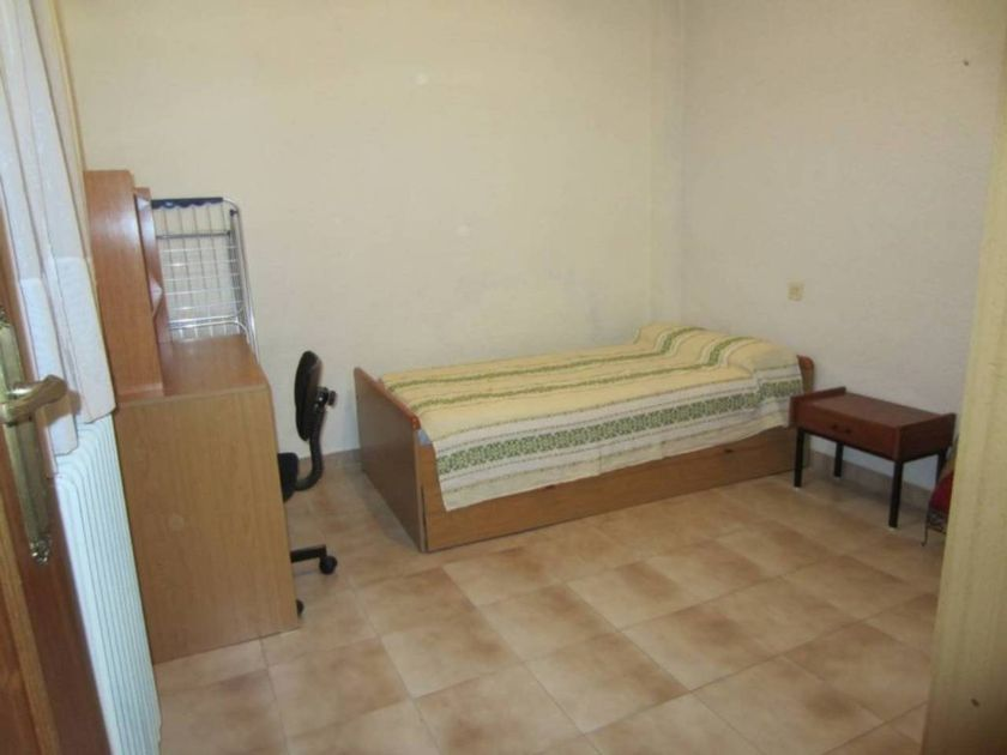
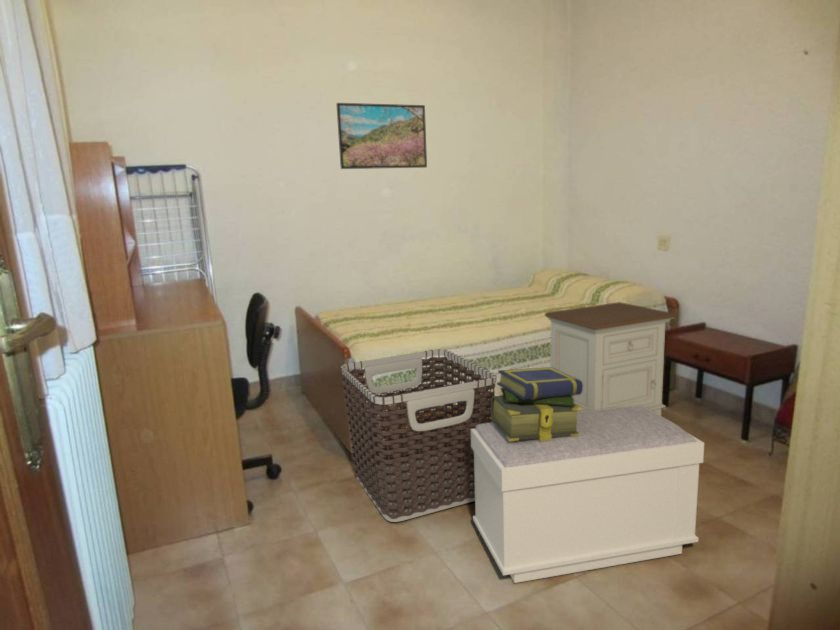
+ clothes hamper (417, 428)
+ nightstand (607, 373)
+ stack of books (536, 400)
+ bench (580, 486)
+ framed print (383, 136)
